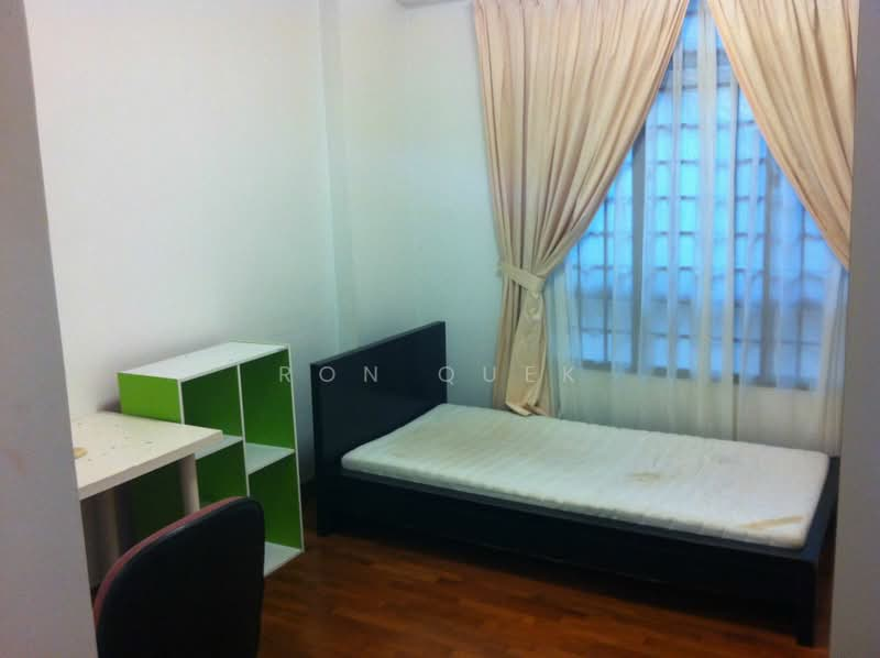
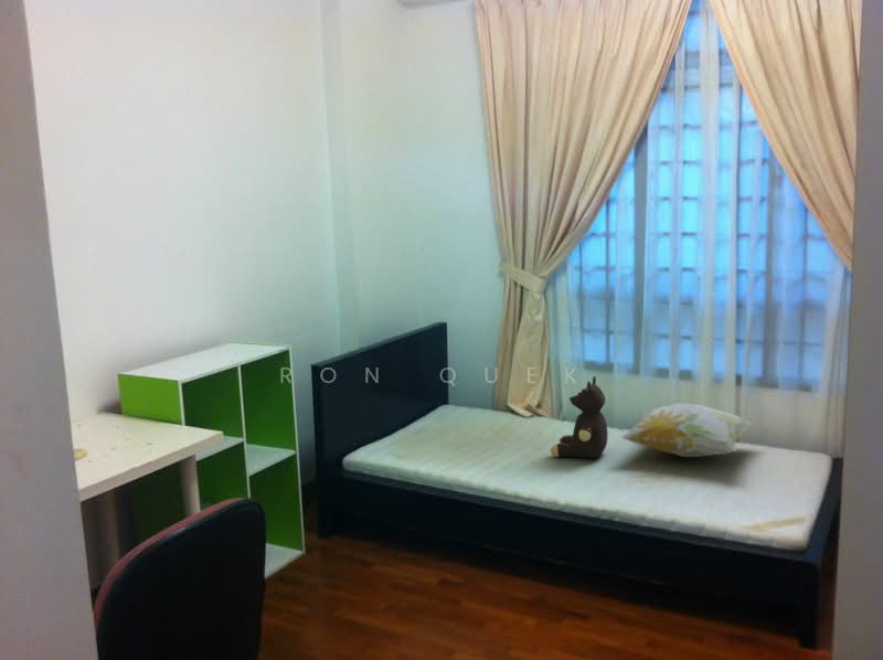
+ teddy bear (579, 416)
+ decorative pillow (688, 429)
